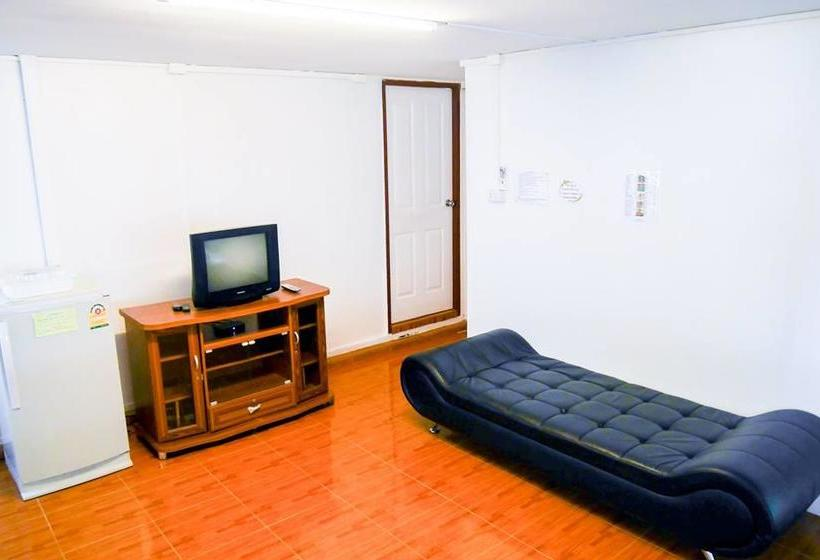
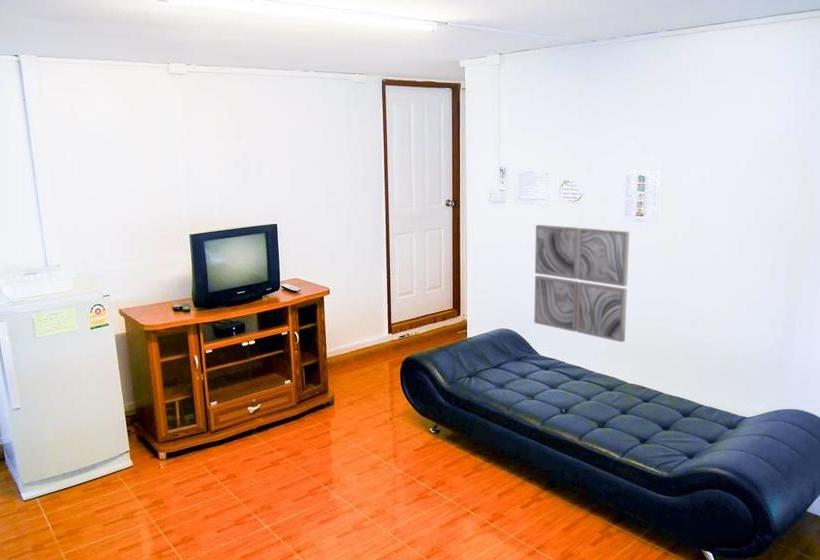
+ wall art (578, 279)
